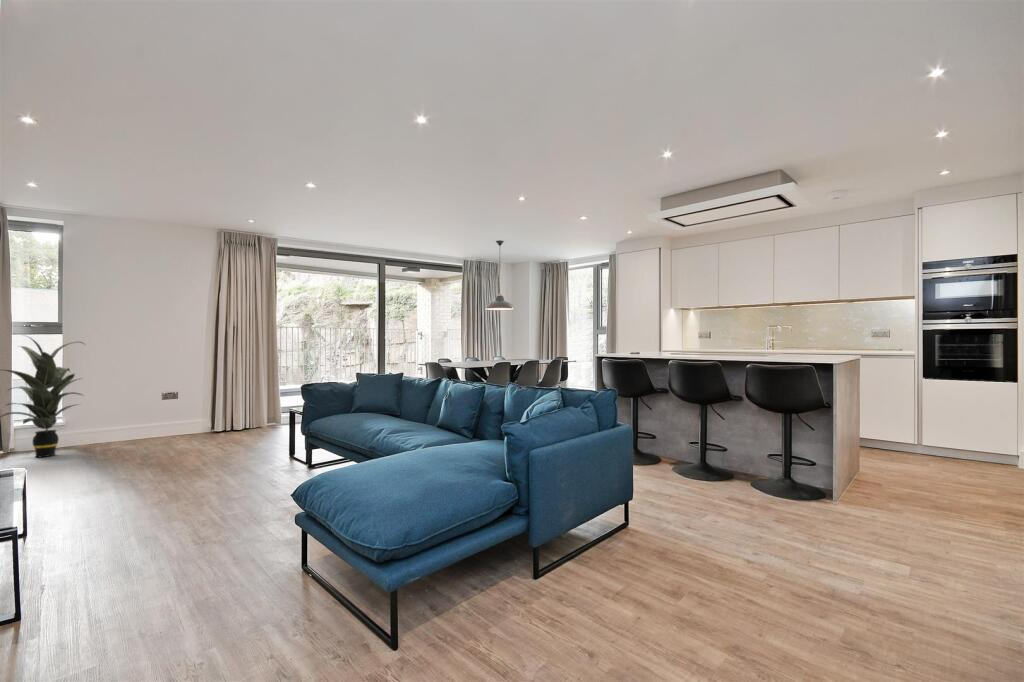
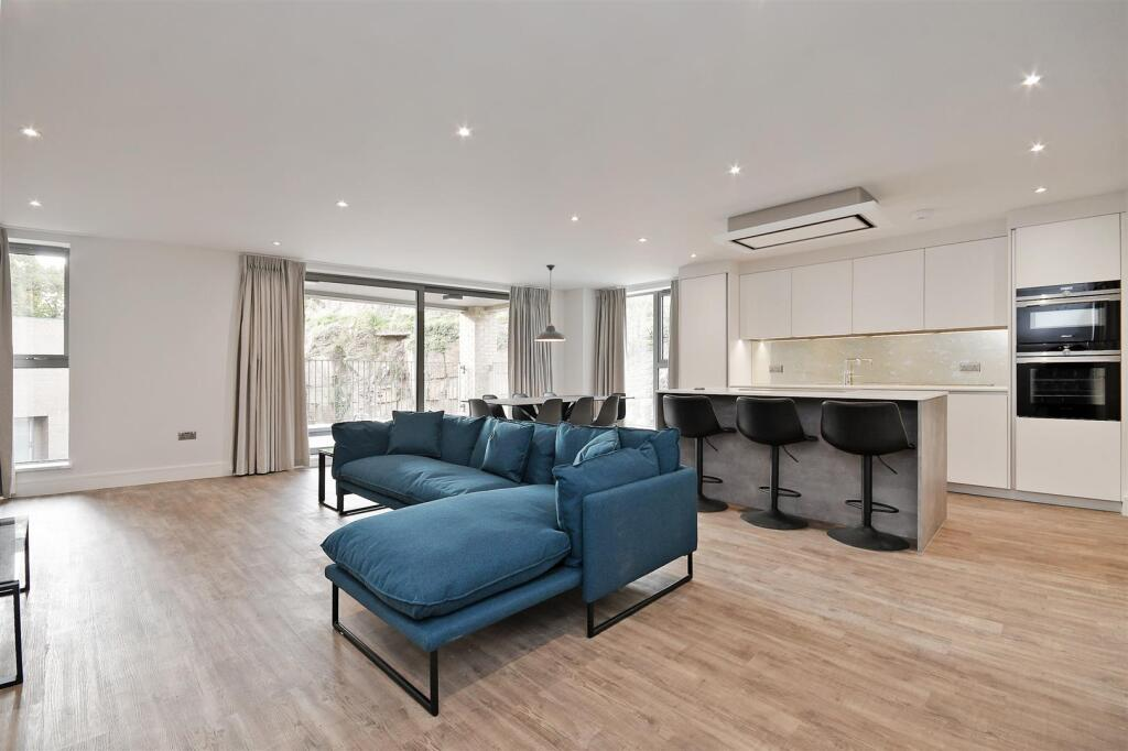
- indoor plant (40, 395)
